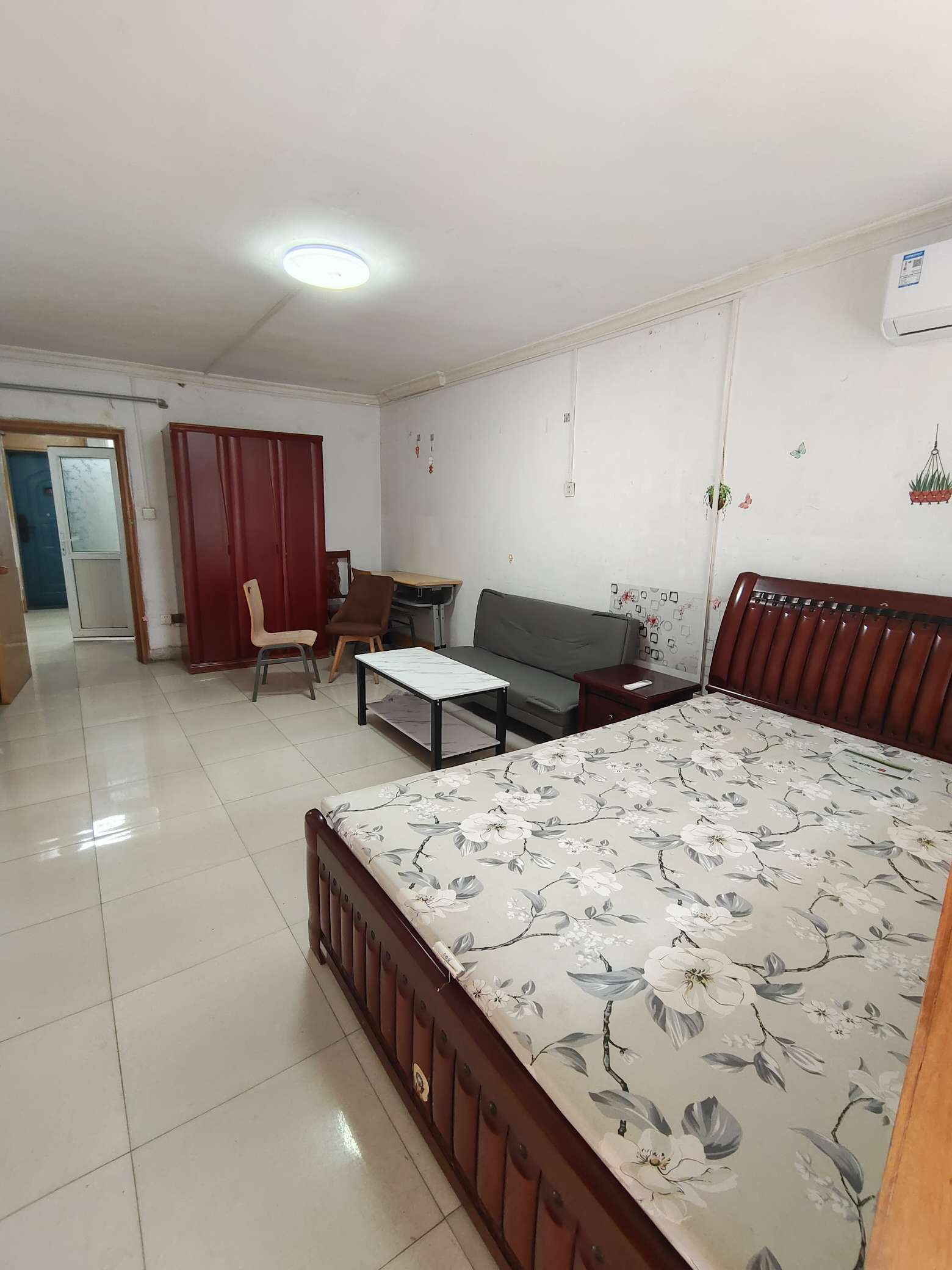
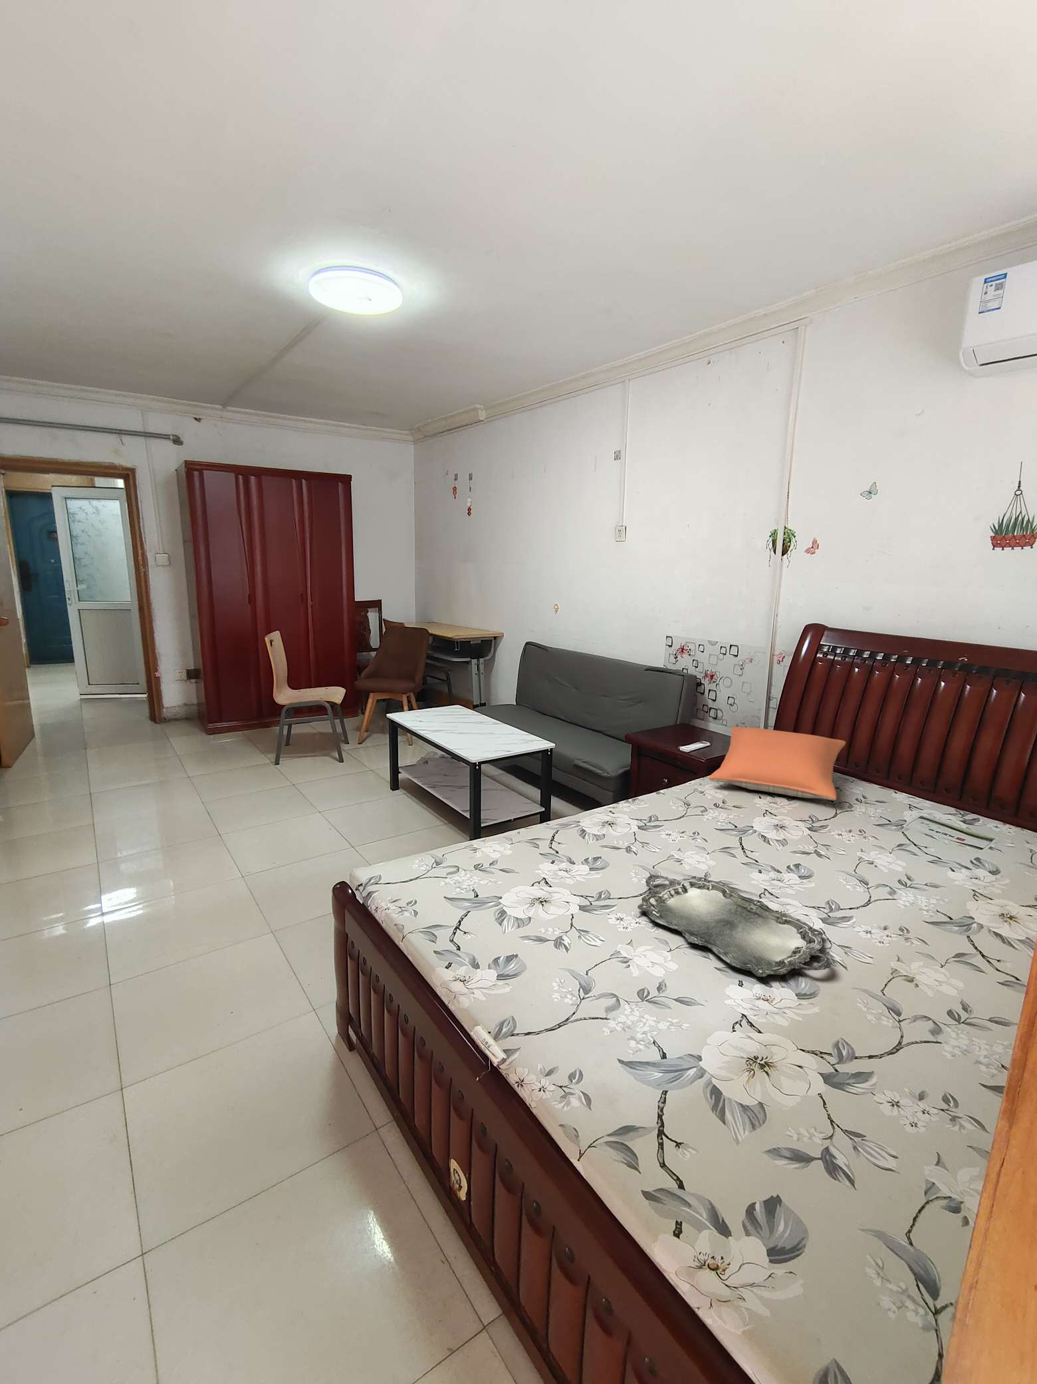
+ serving tray (727, 920)
+ pillow (778, 760)
